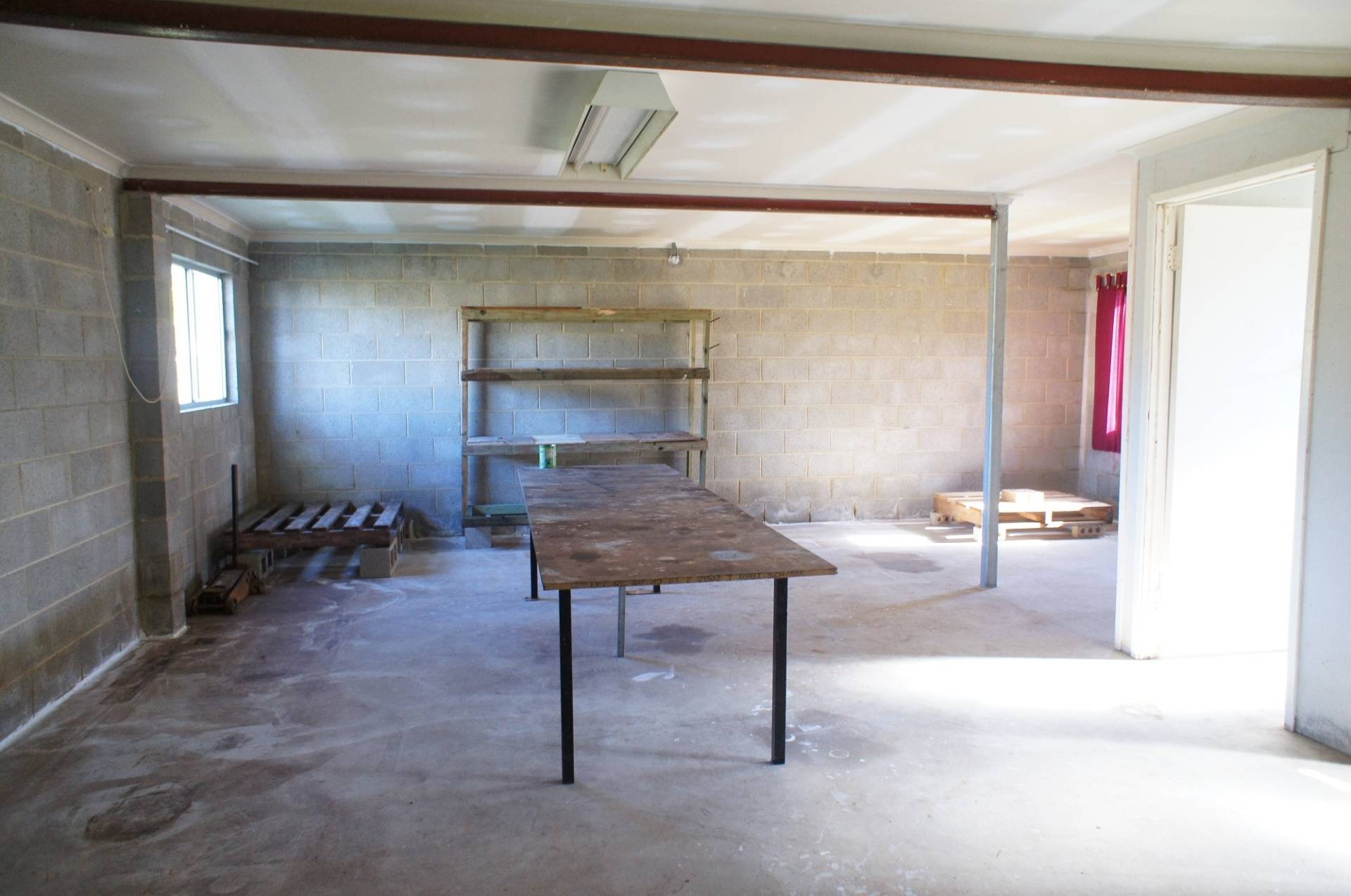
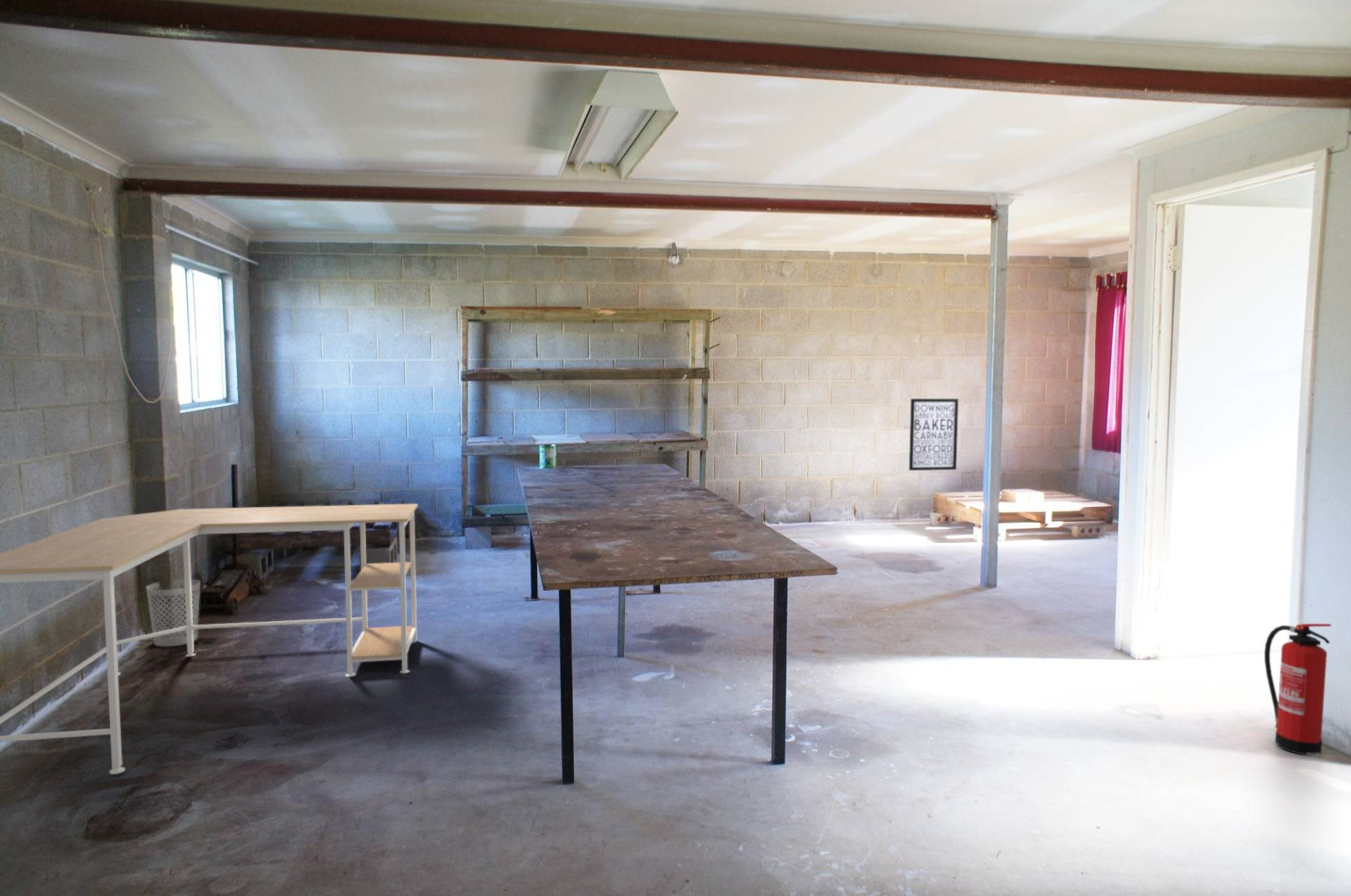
+ wastebasket (175, 613)
+ desk (237, 623)
+ fire extinguisher (1293, 679)
+ wall art (934, 434)
